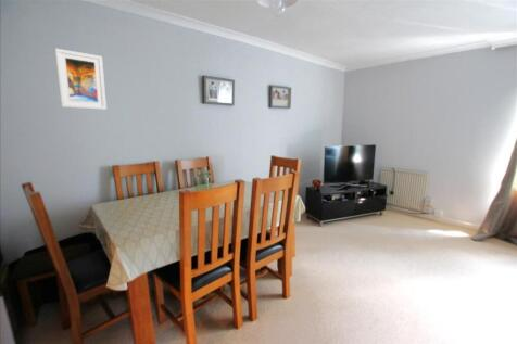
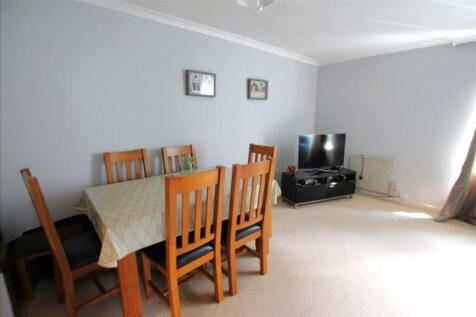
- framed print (81, 80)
